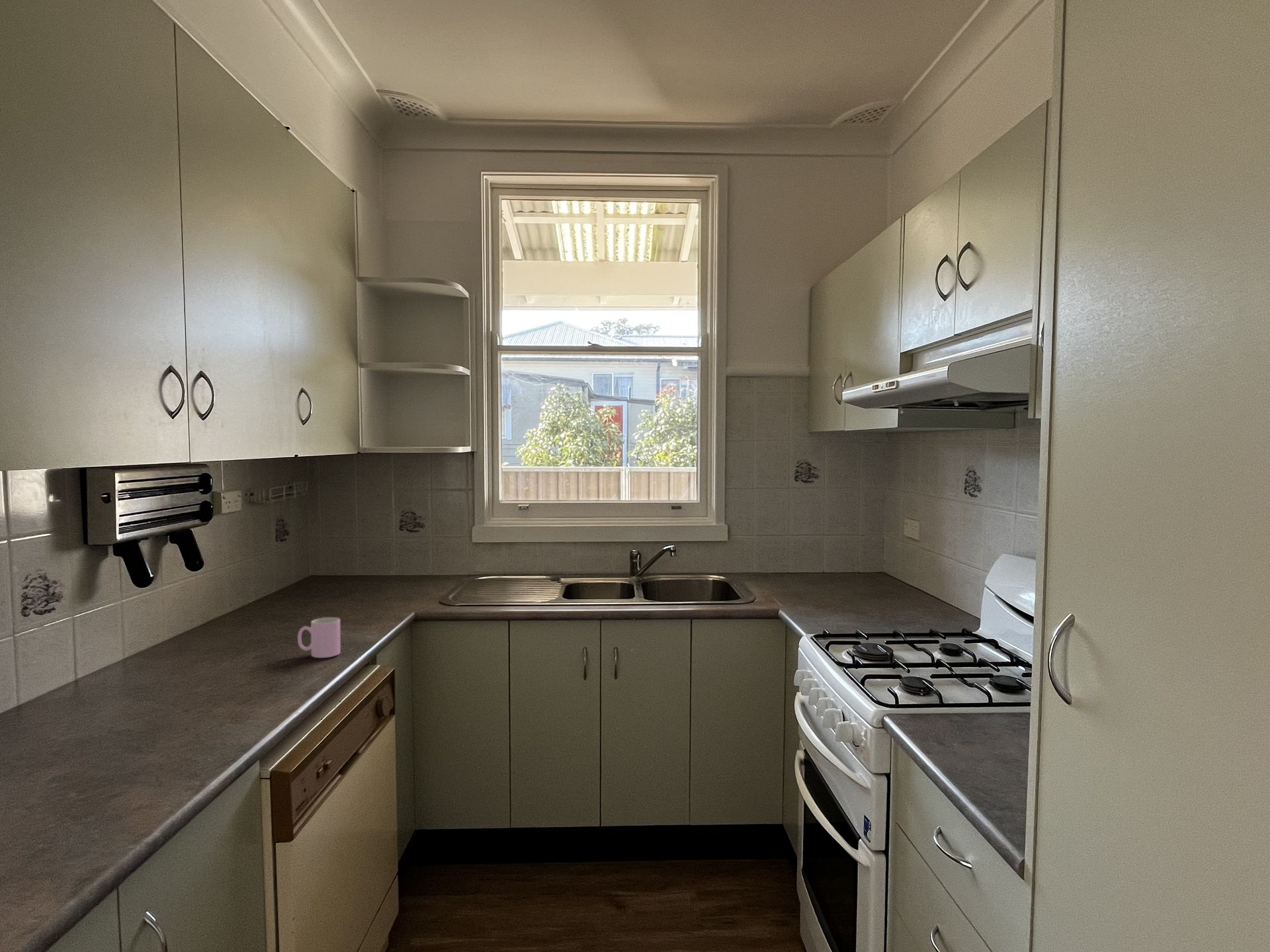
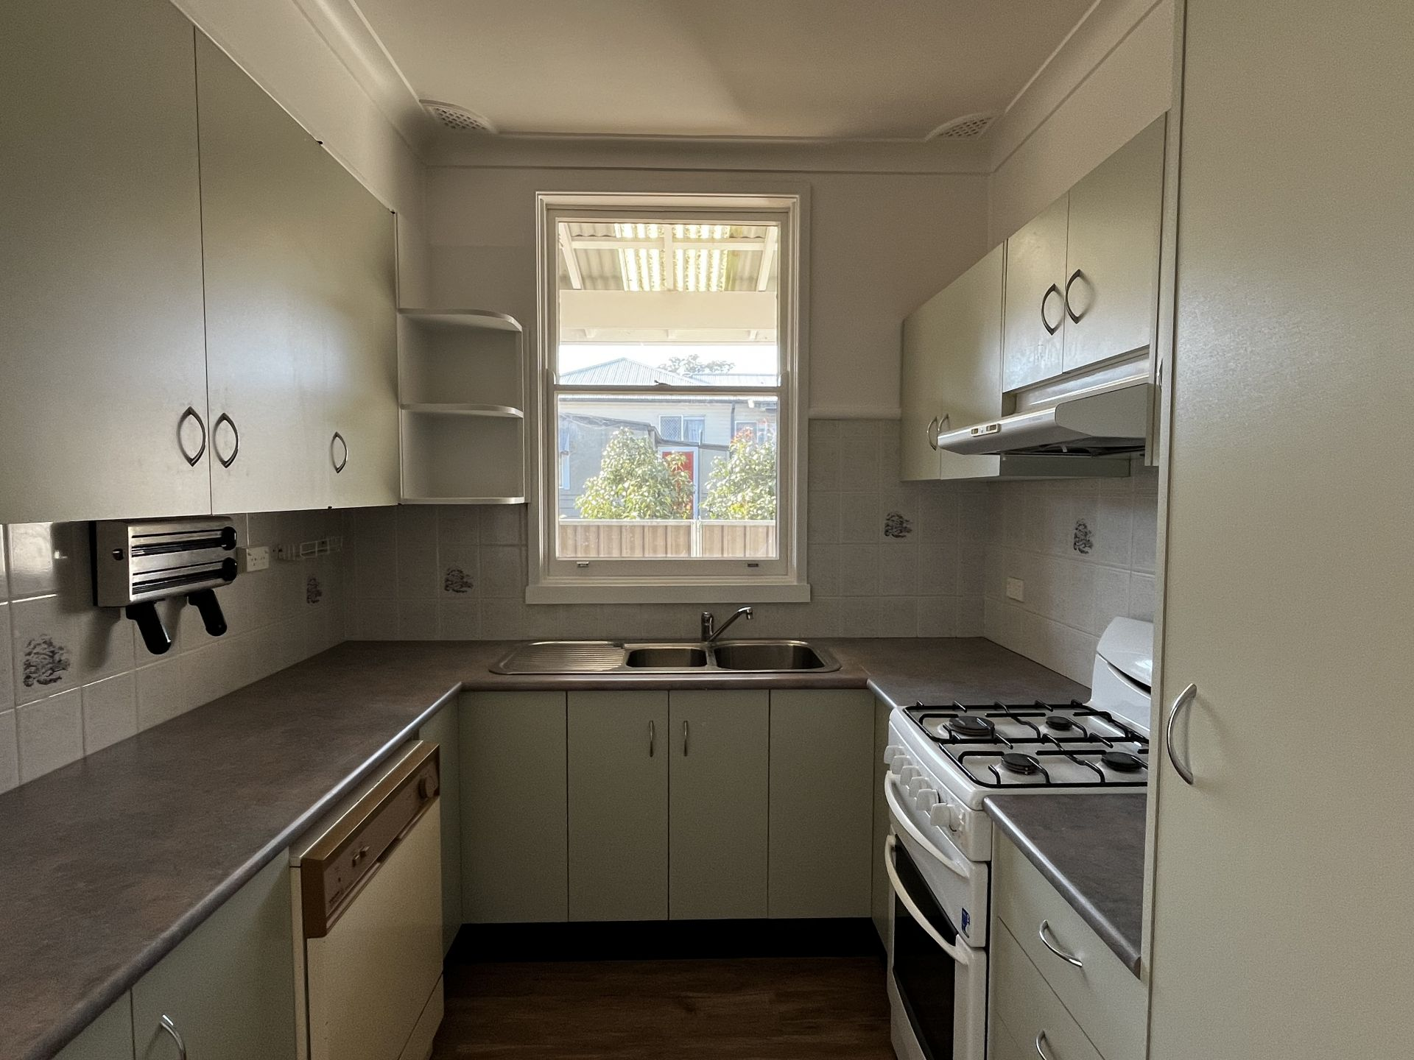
- cup (319, 637)
